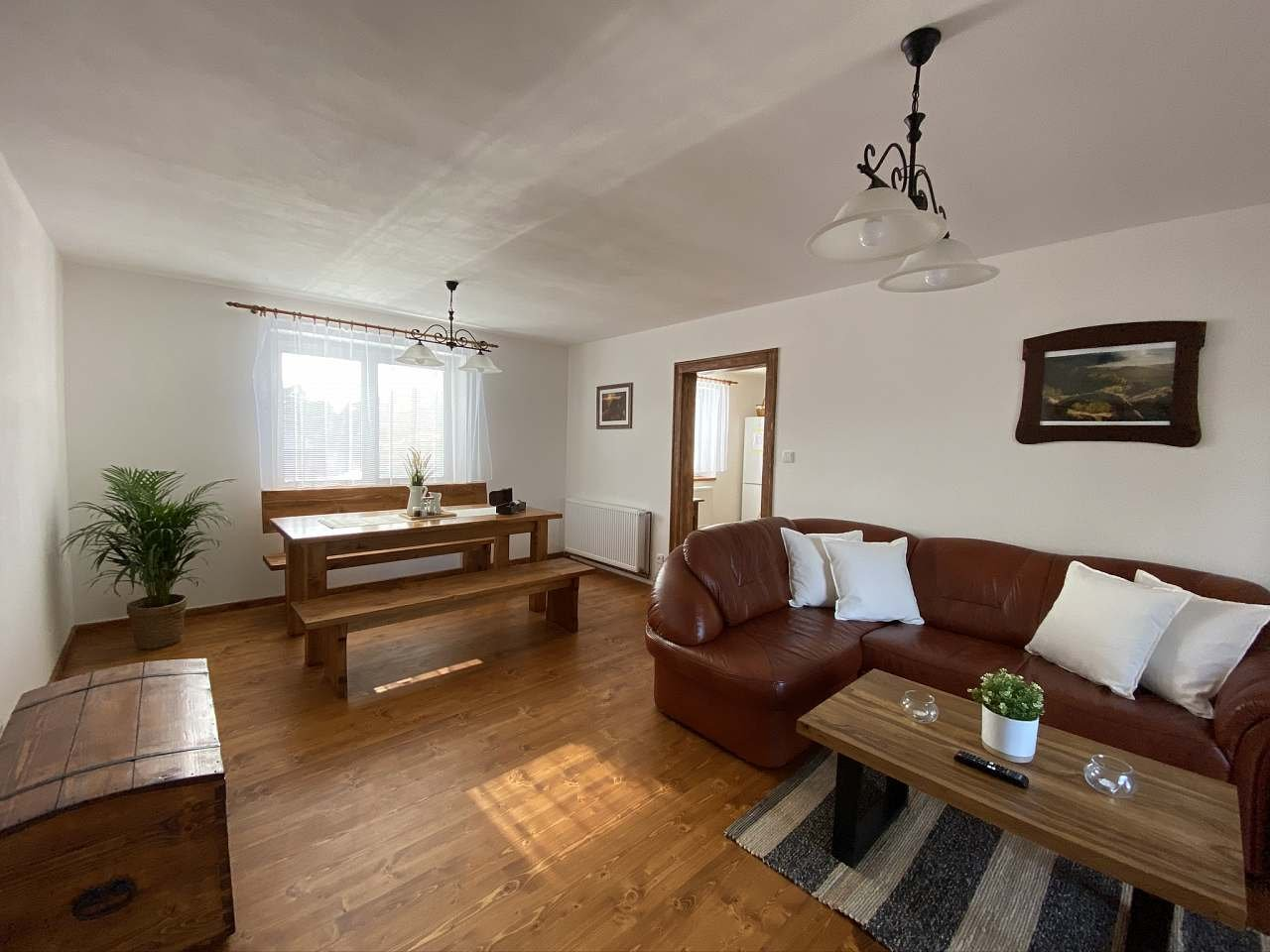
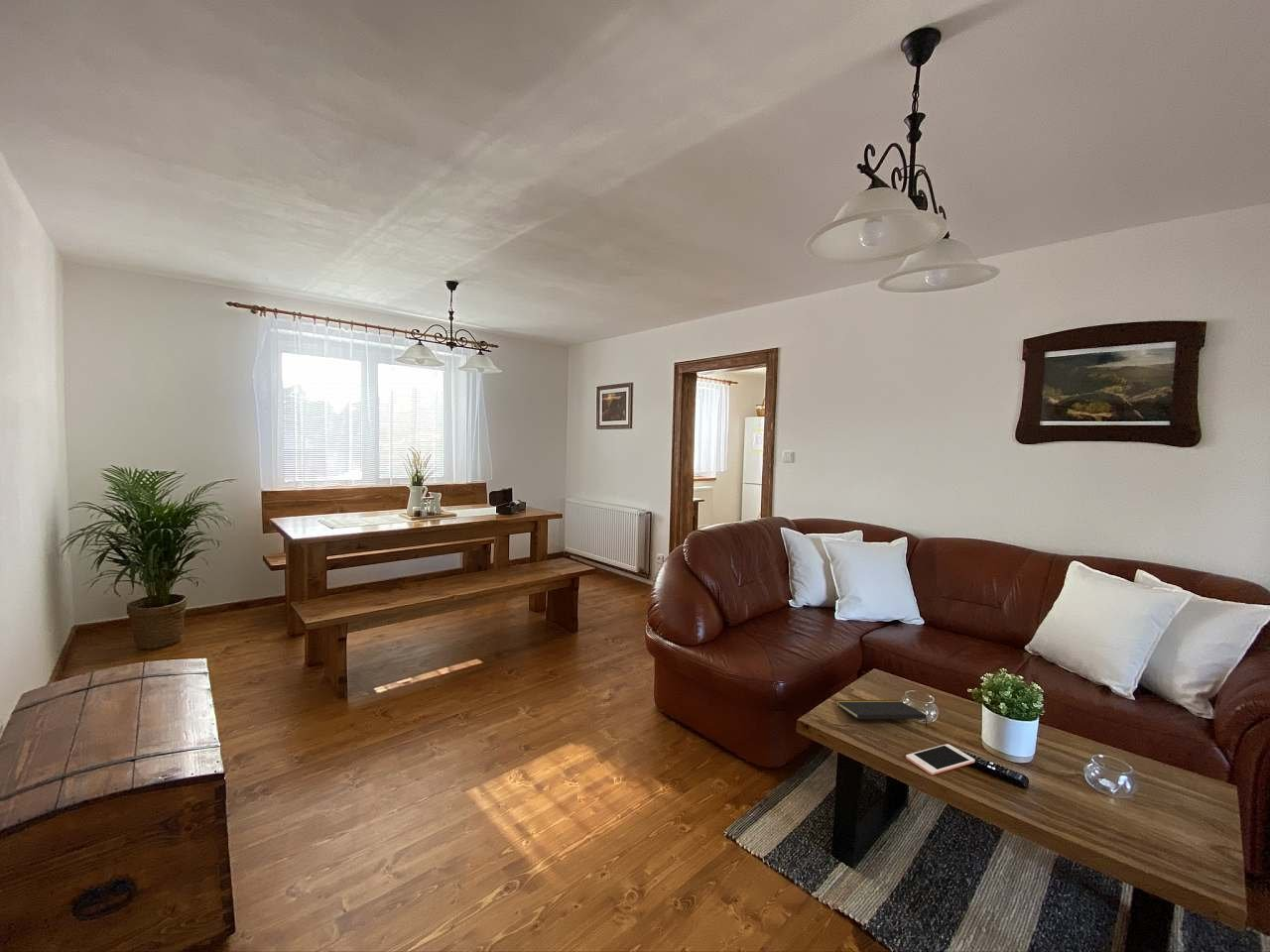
+ cell phone (940, 759)
+ notepad (878, 709)
